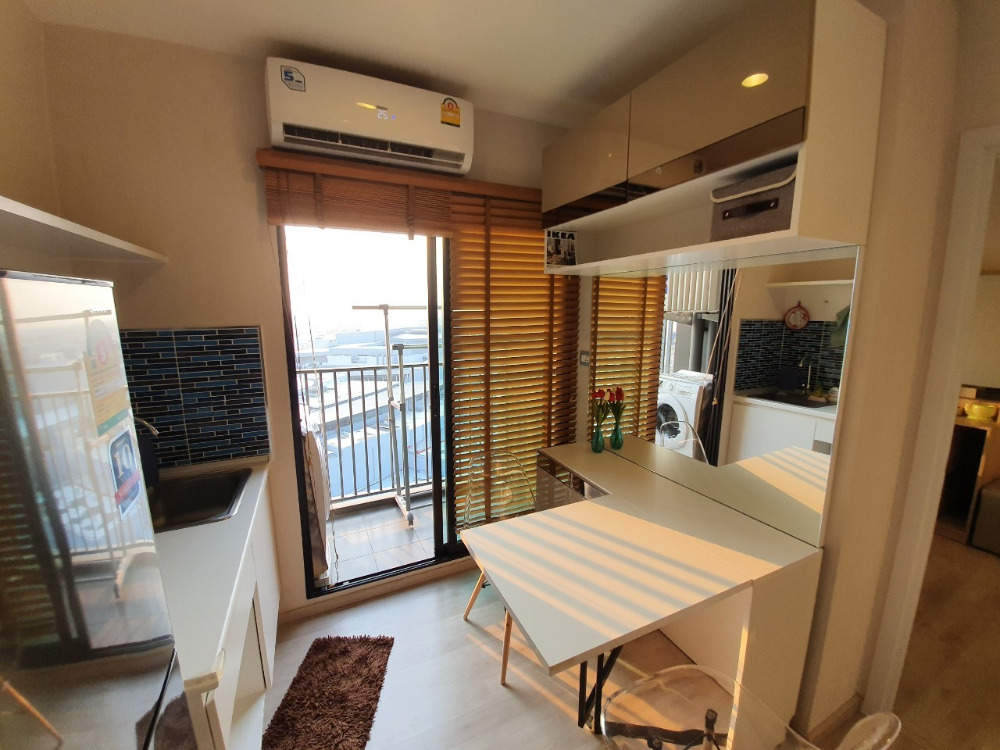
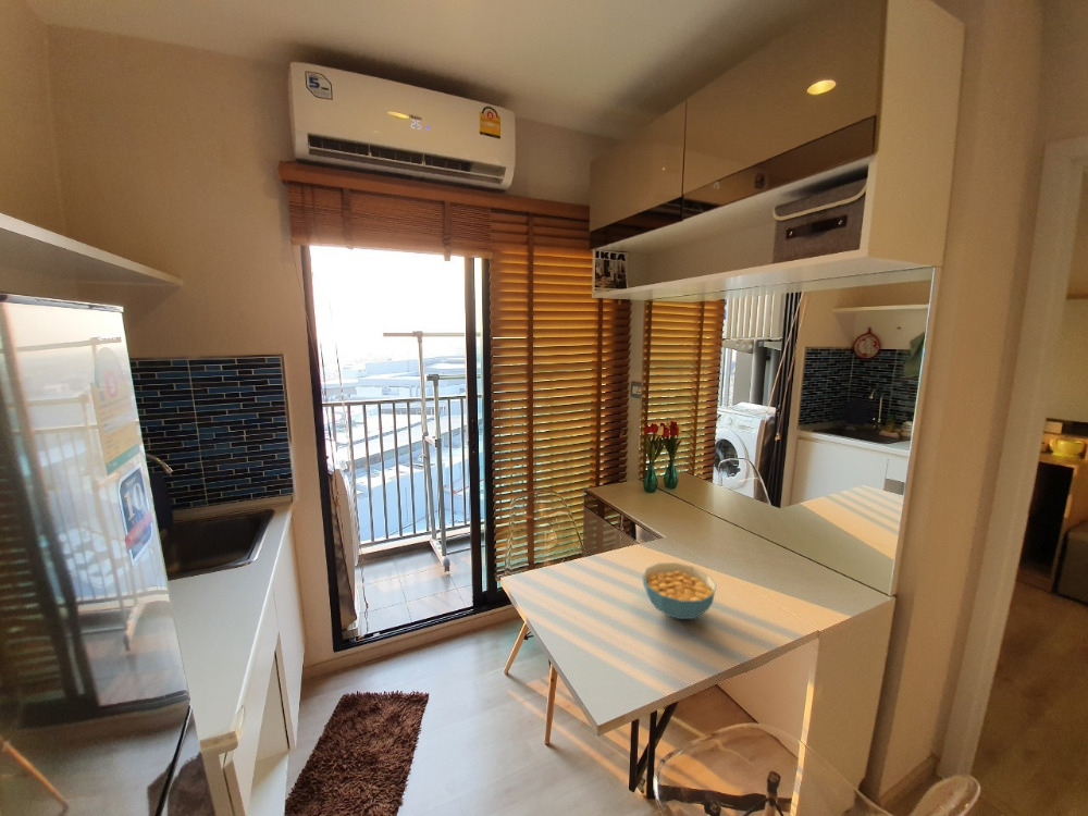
+ cereal bowl (678, 596)
